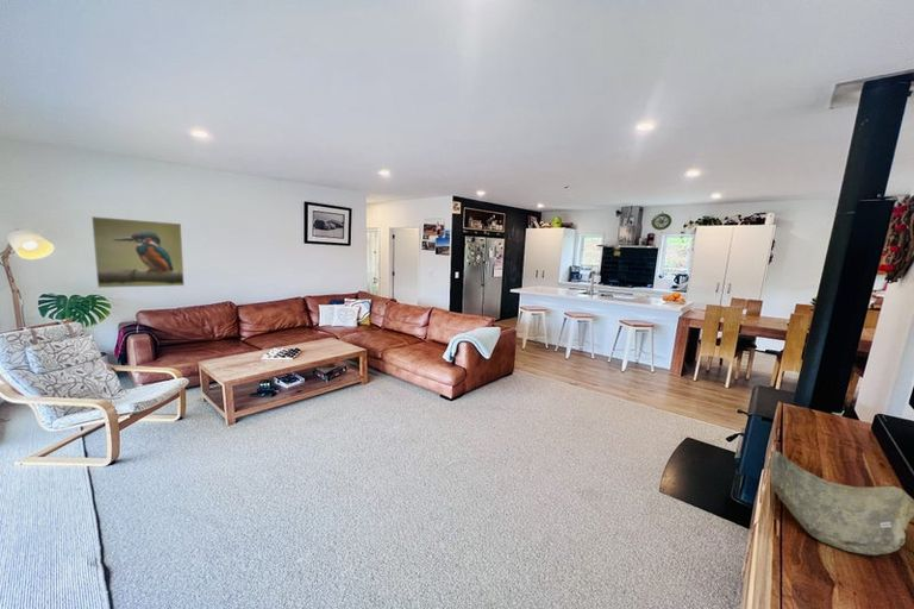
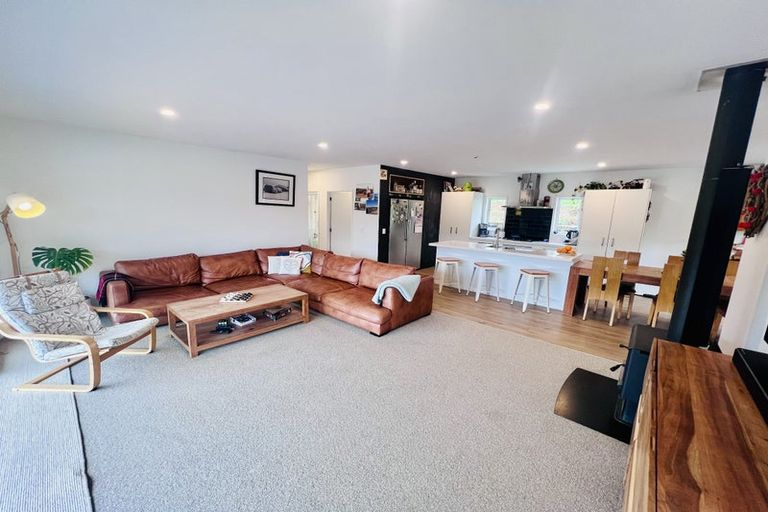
- decorative bowl (839, 503)
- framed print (140, 253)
